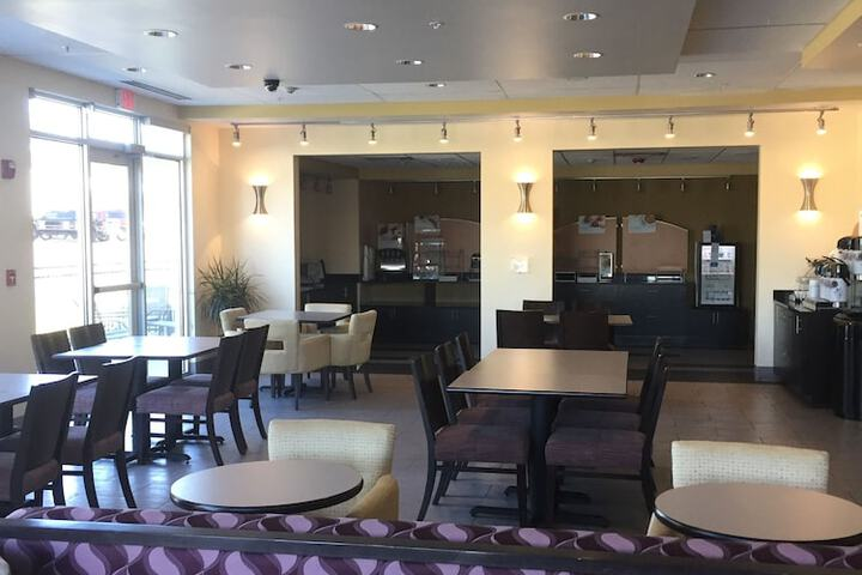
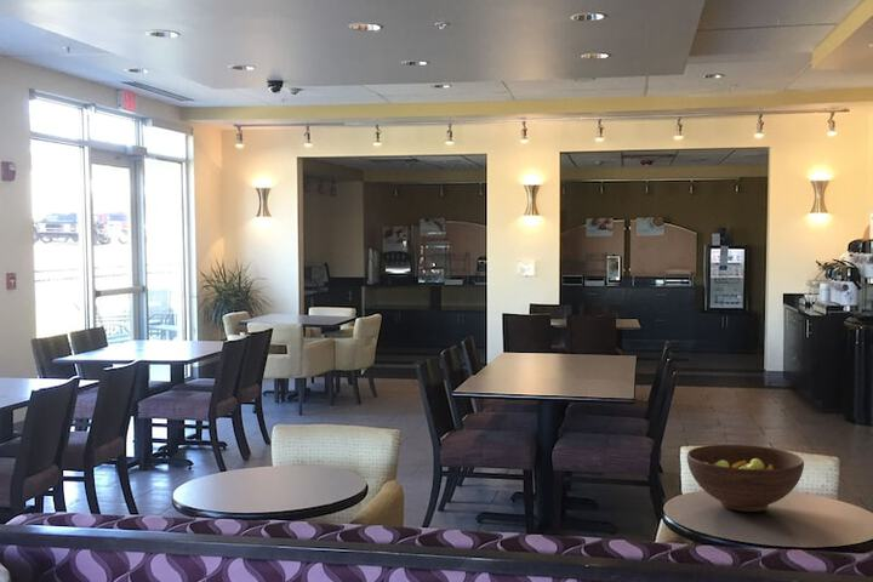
+ fruit bowl (743, 481)
